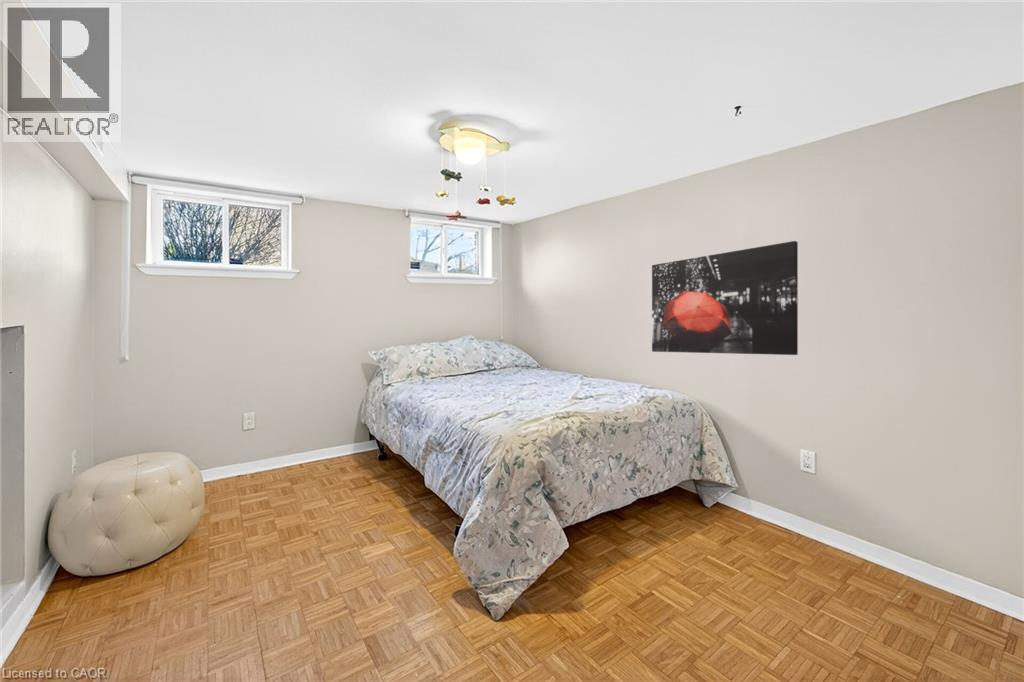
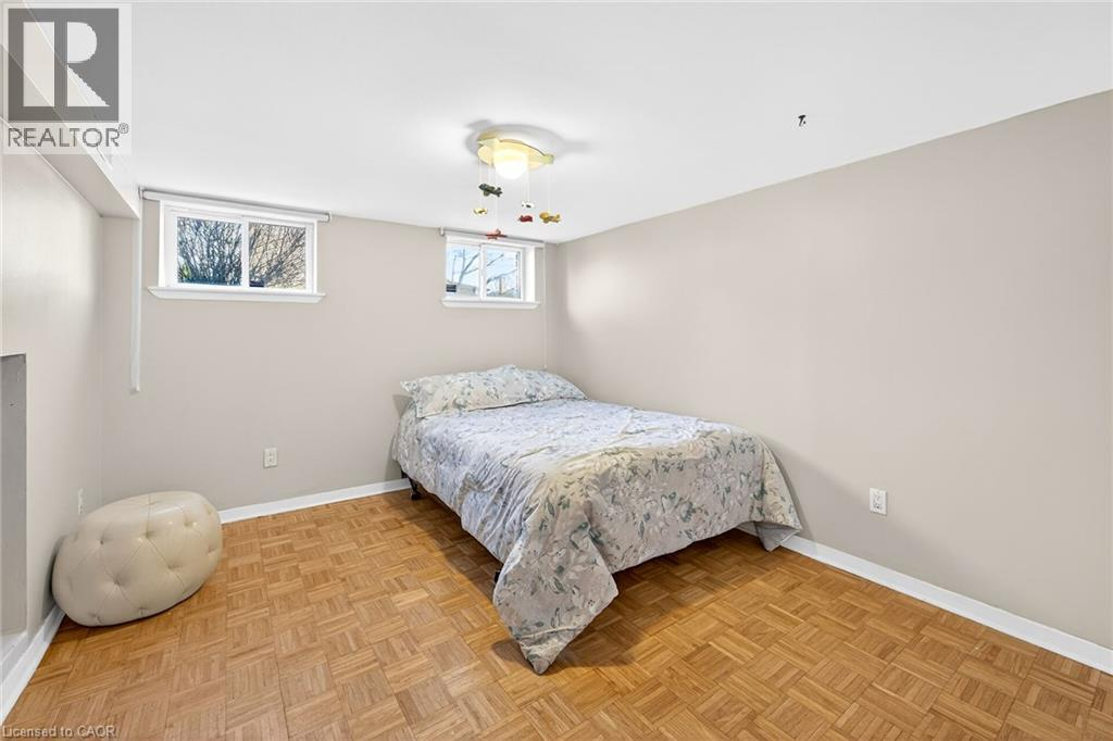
- wall art (715, 303)
